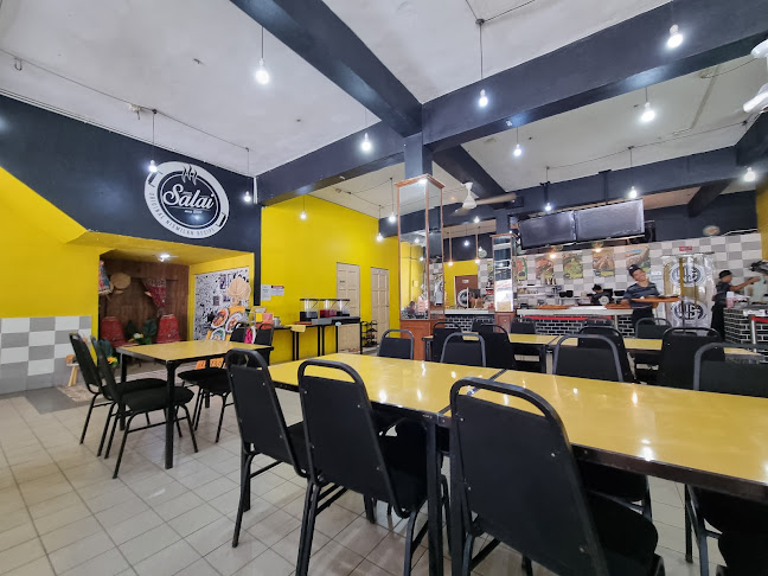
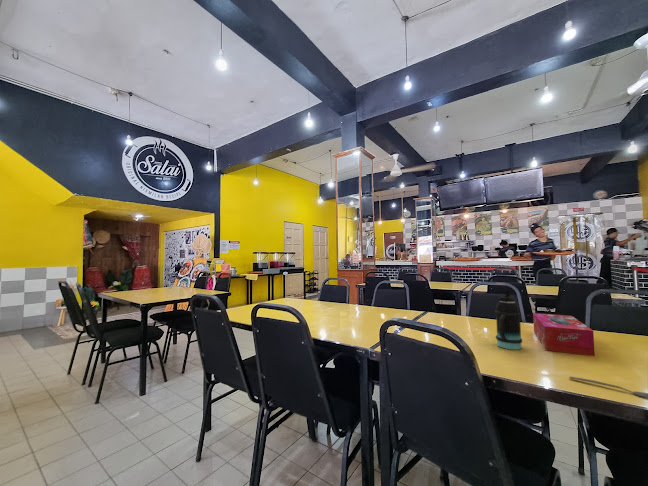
+ tissue box (559, 331)
+ bottle (506, 318)
+ spoon (613, 386)
